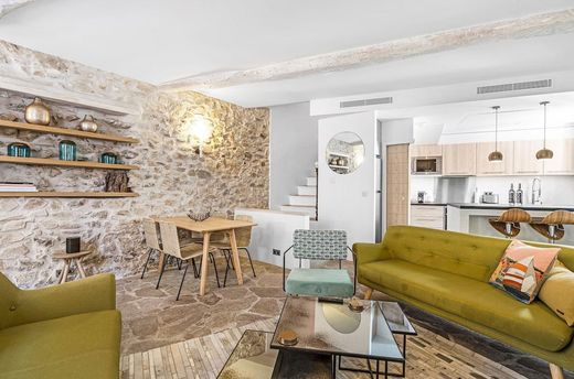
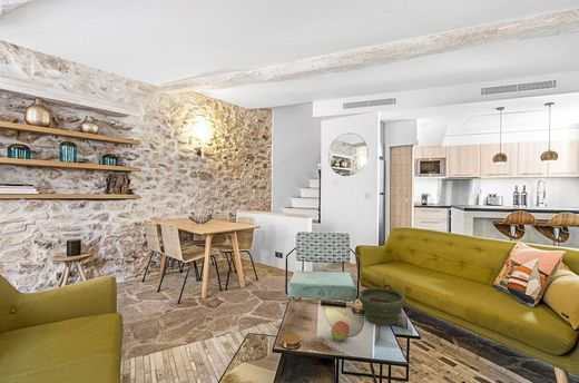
+ bowl (381, 304)
+ fruit (340, 331)
